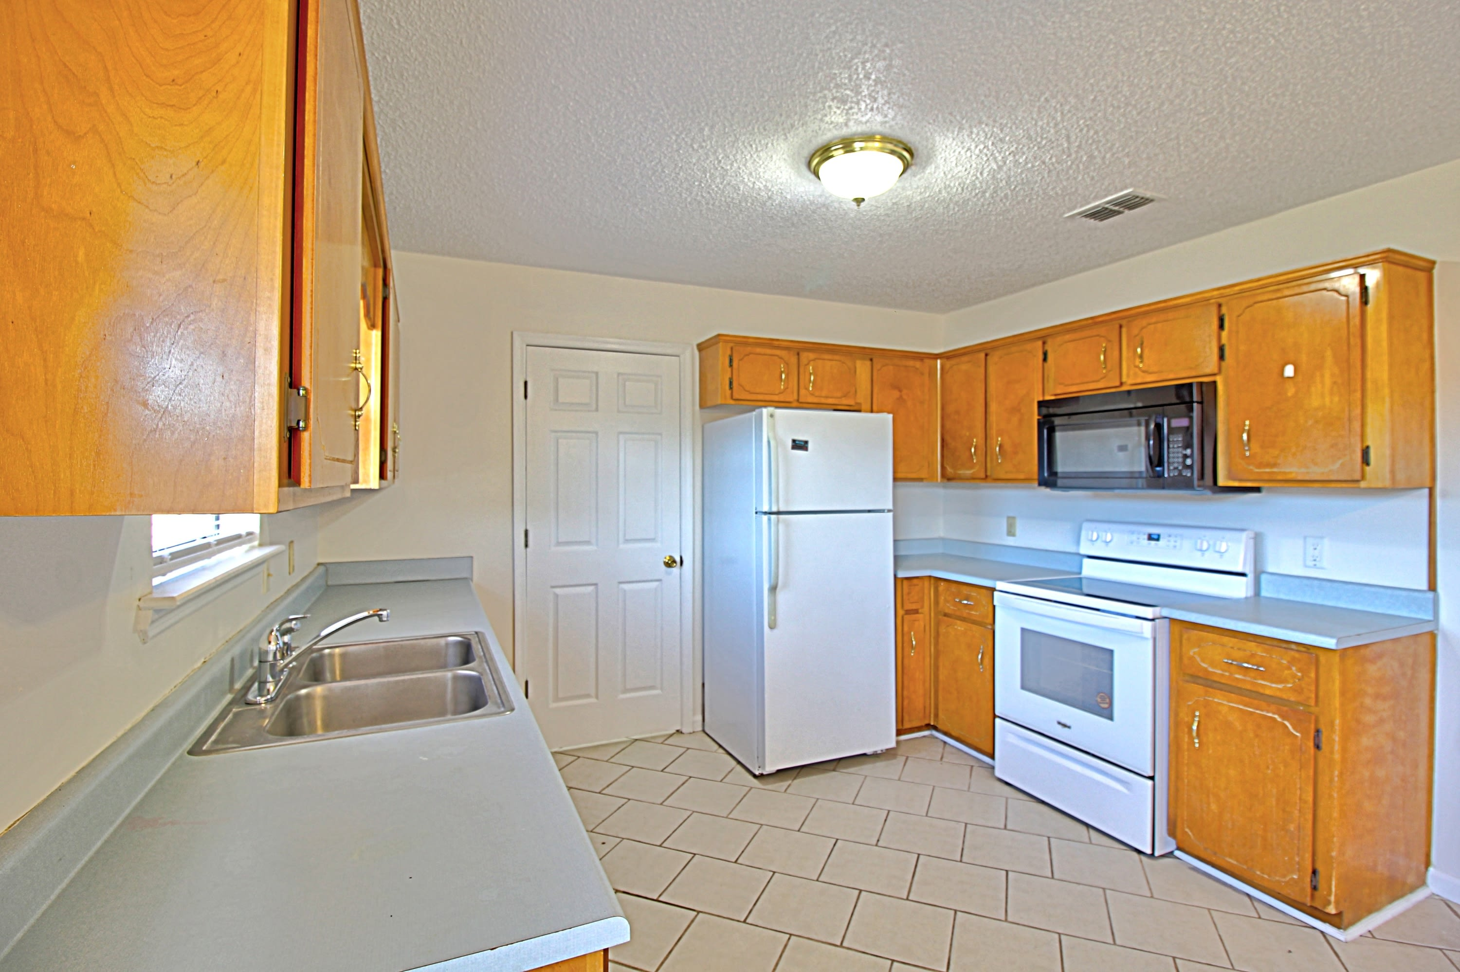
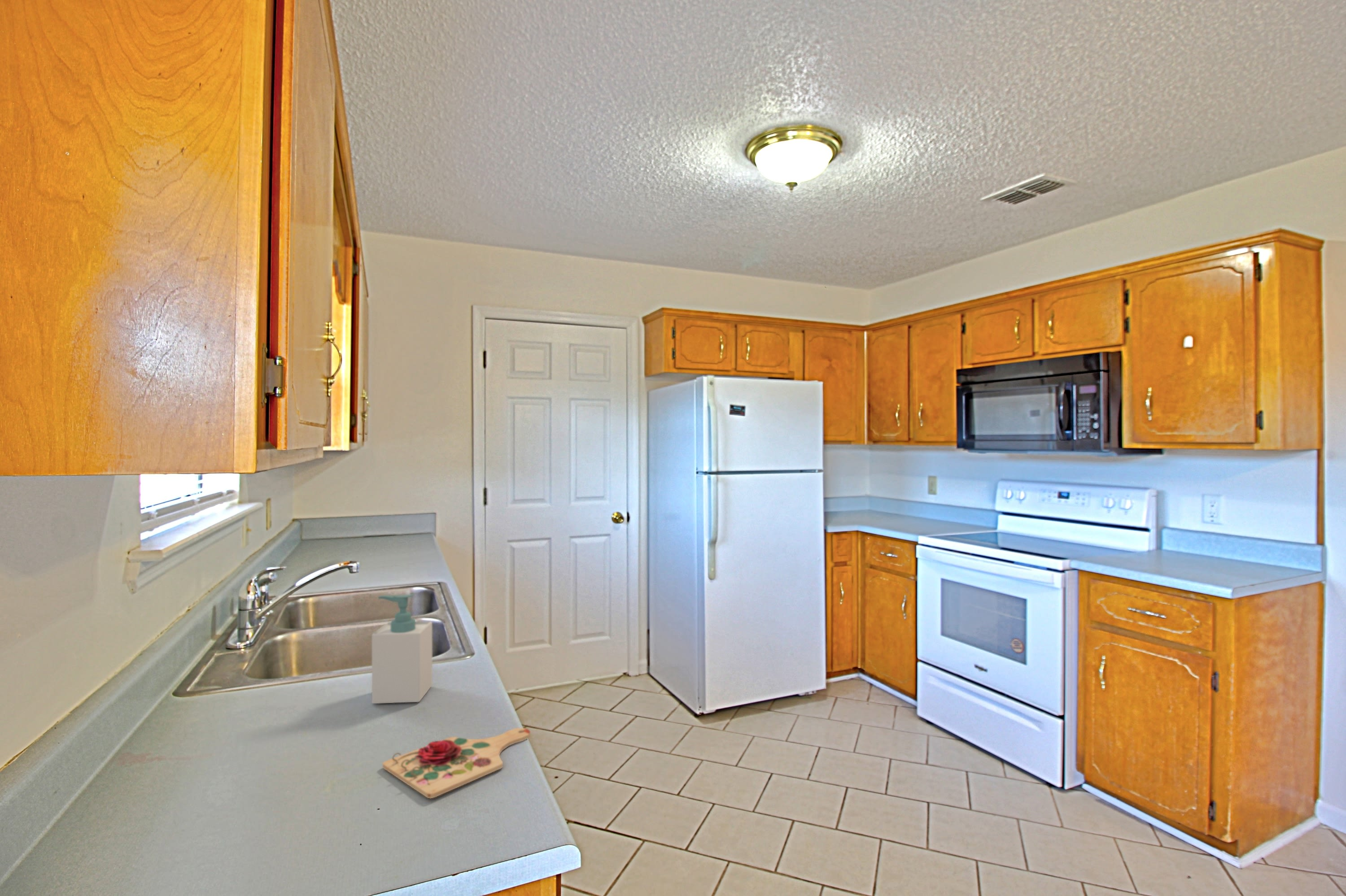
+ cutting board (471, 748)
+ soap bottle (402, 644)
